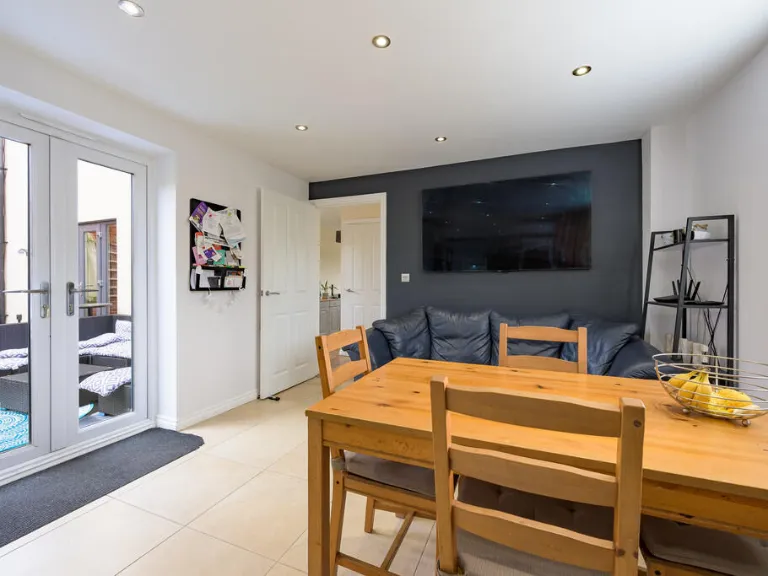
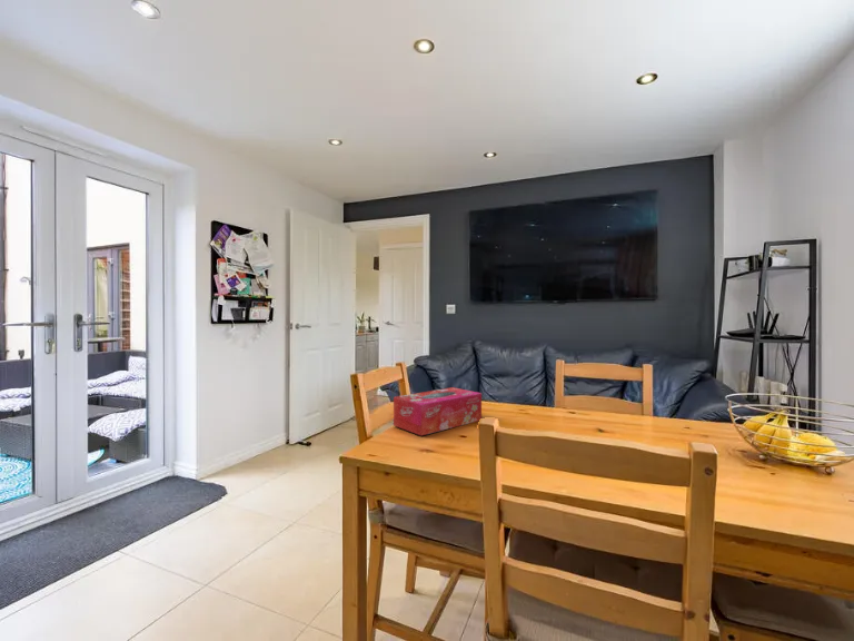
+ tissue box (438, 408)
